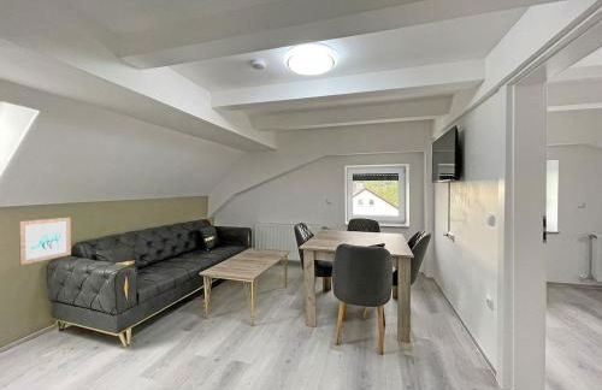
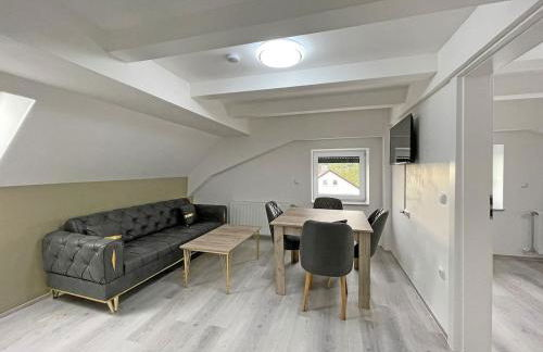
- wall art (47, 238)
